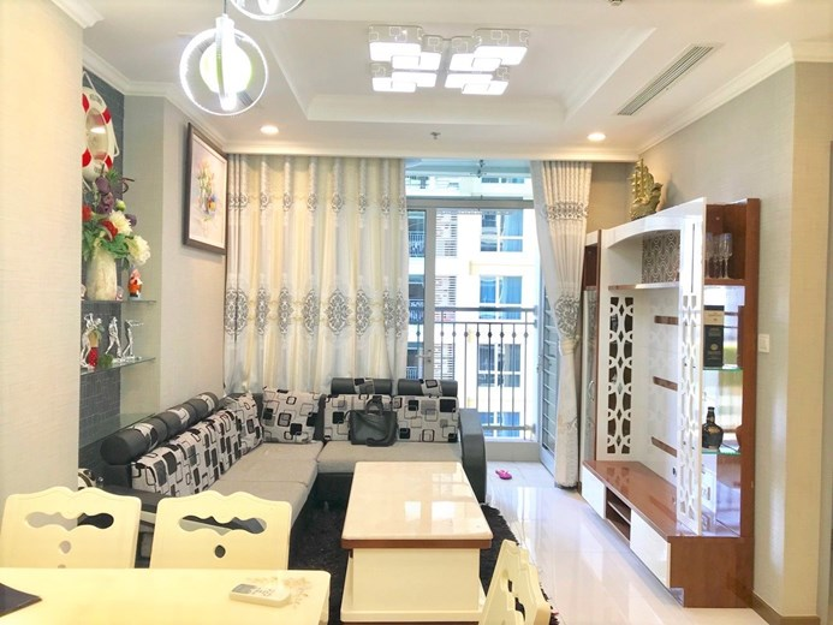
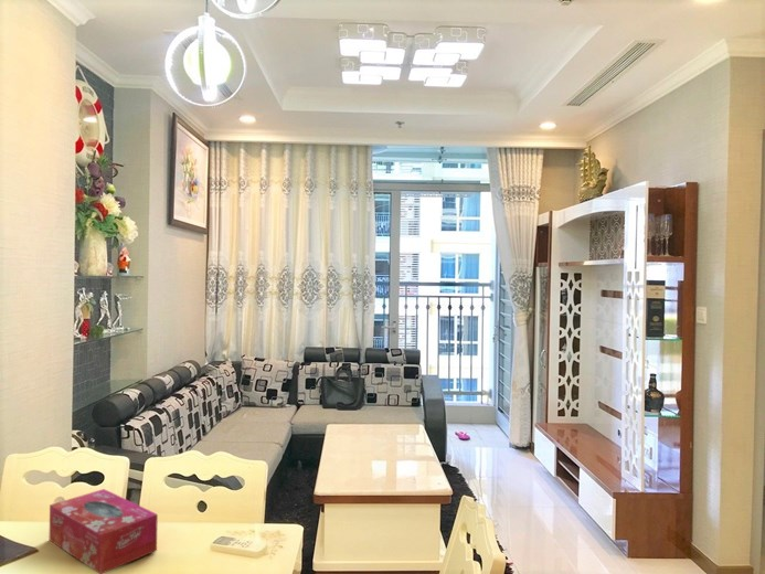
+ tissue box (102, 527)
